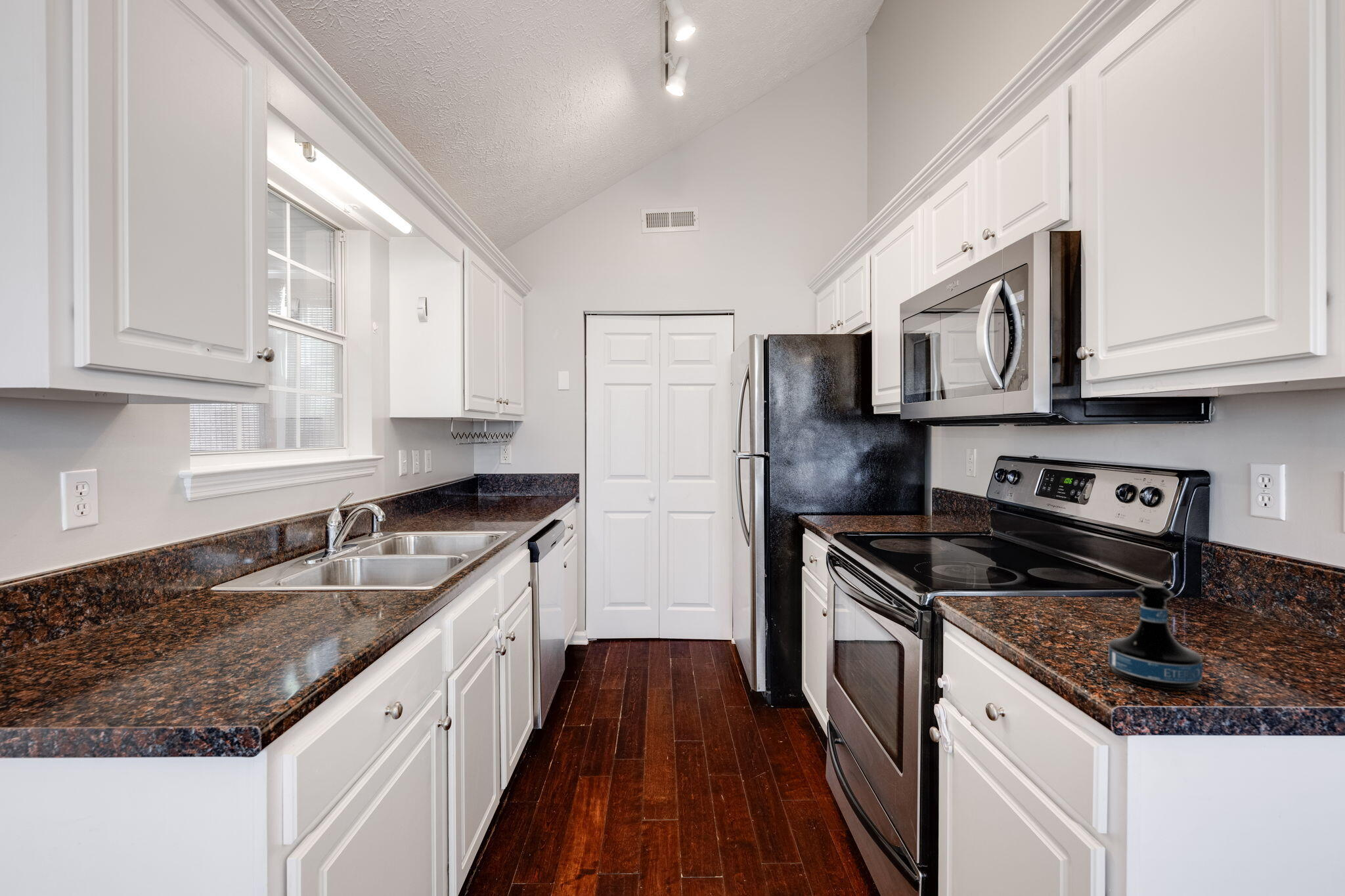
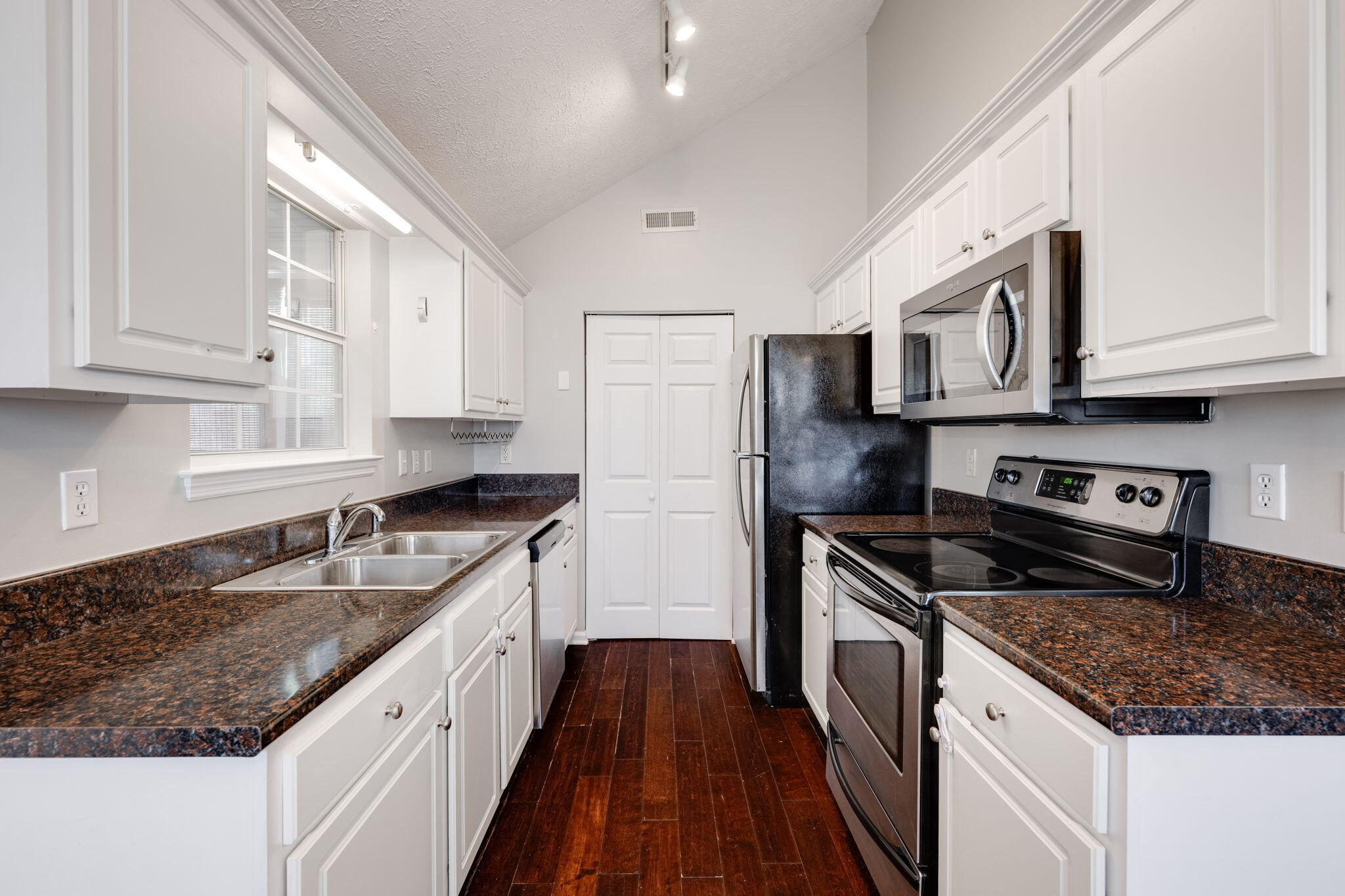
- tequila bottle (1153, 631)
